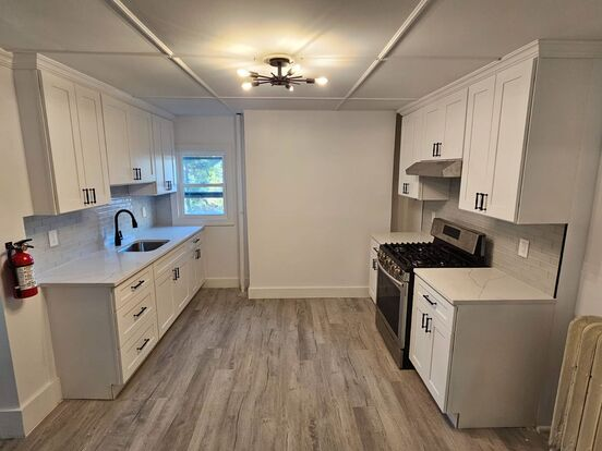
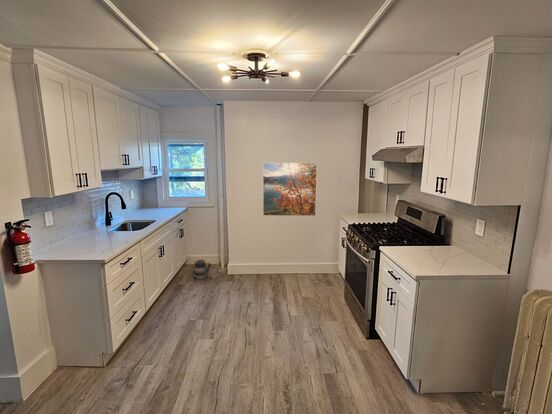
+ ceramic jug (201, 269)
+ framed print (289, 189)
